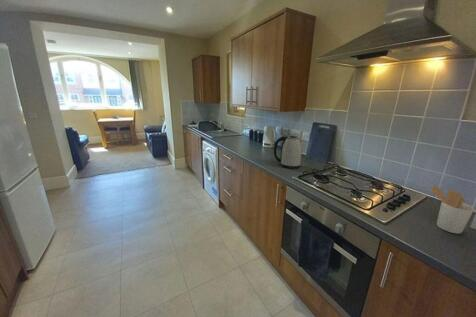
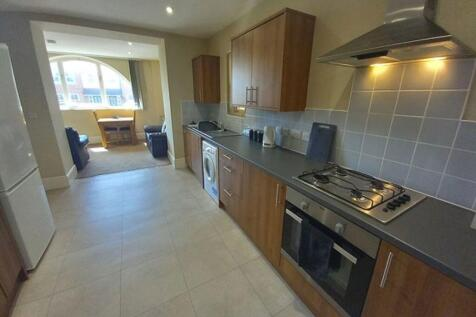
- kettle (287, 150)
- utensil holder (446, 208)
